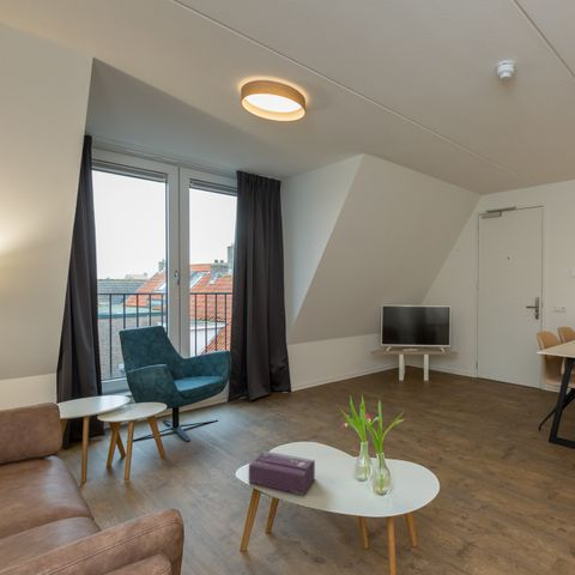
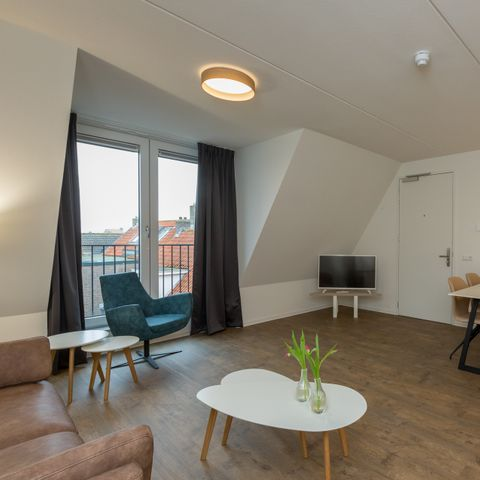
- tissue box (282, 471)
